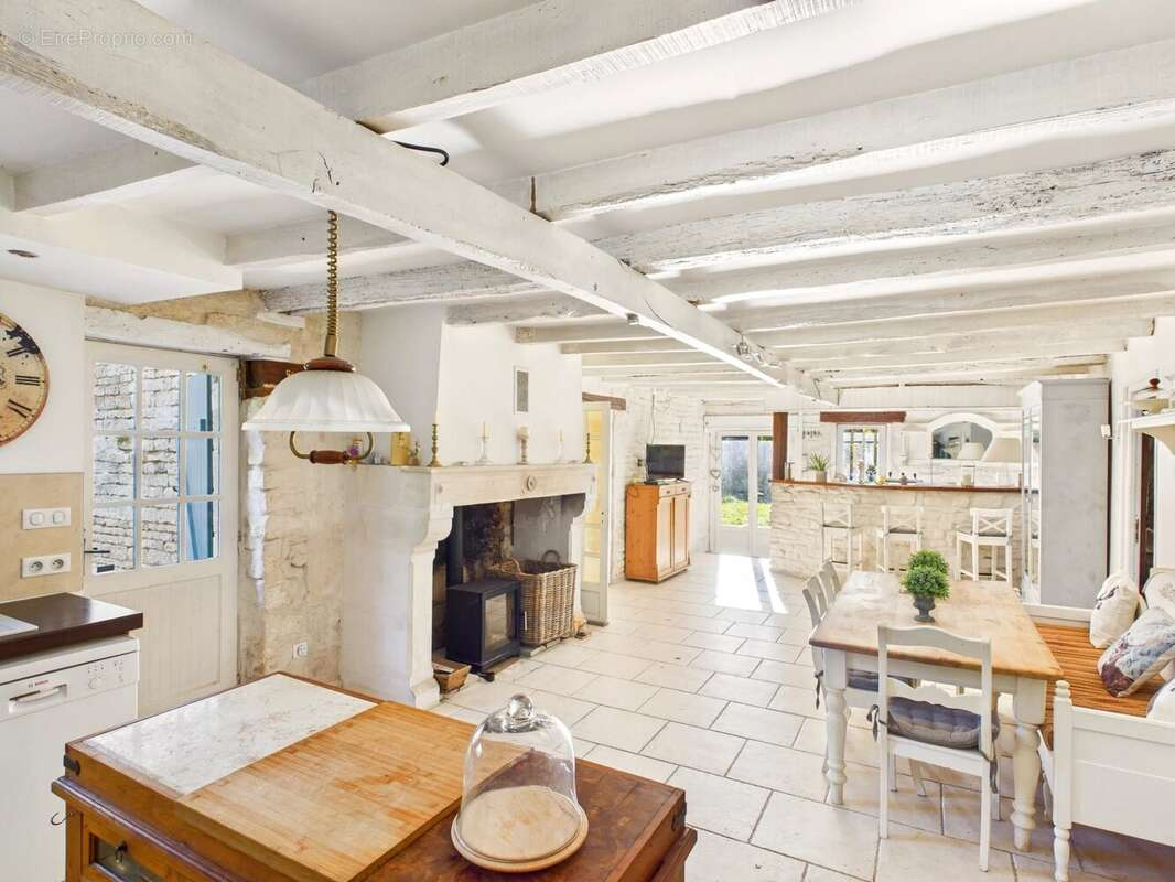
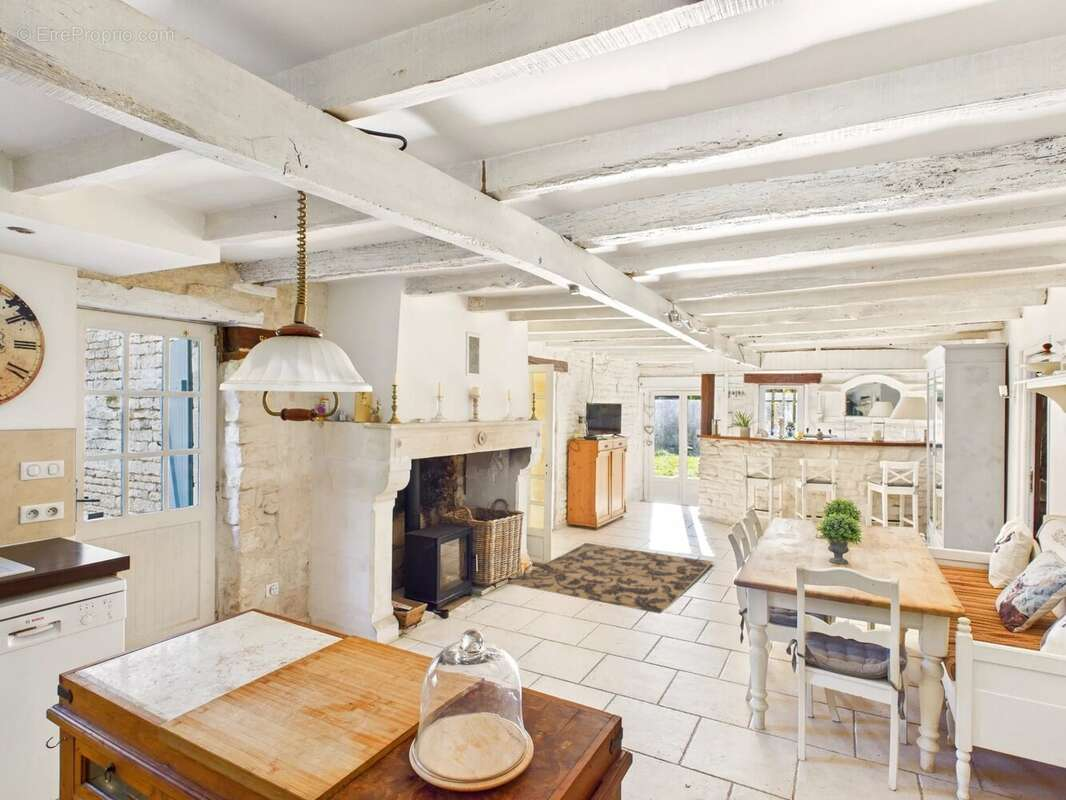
+ rug (605, 579)
